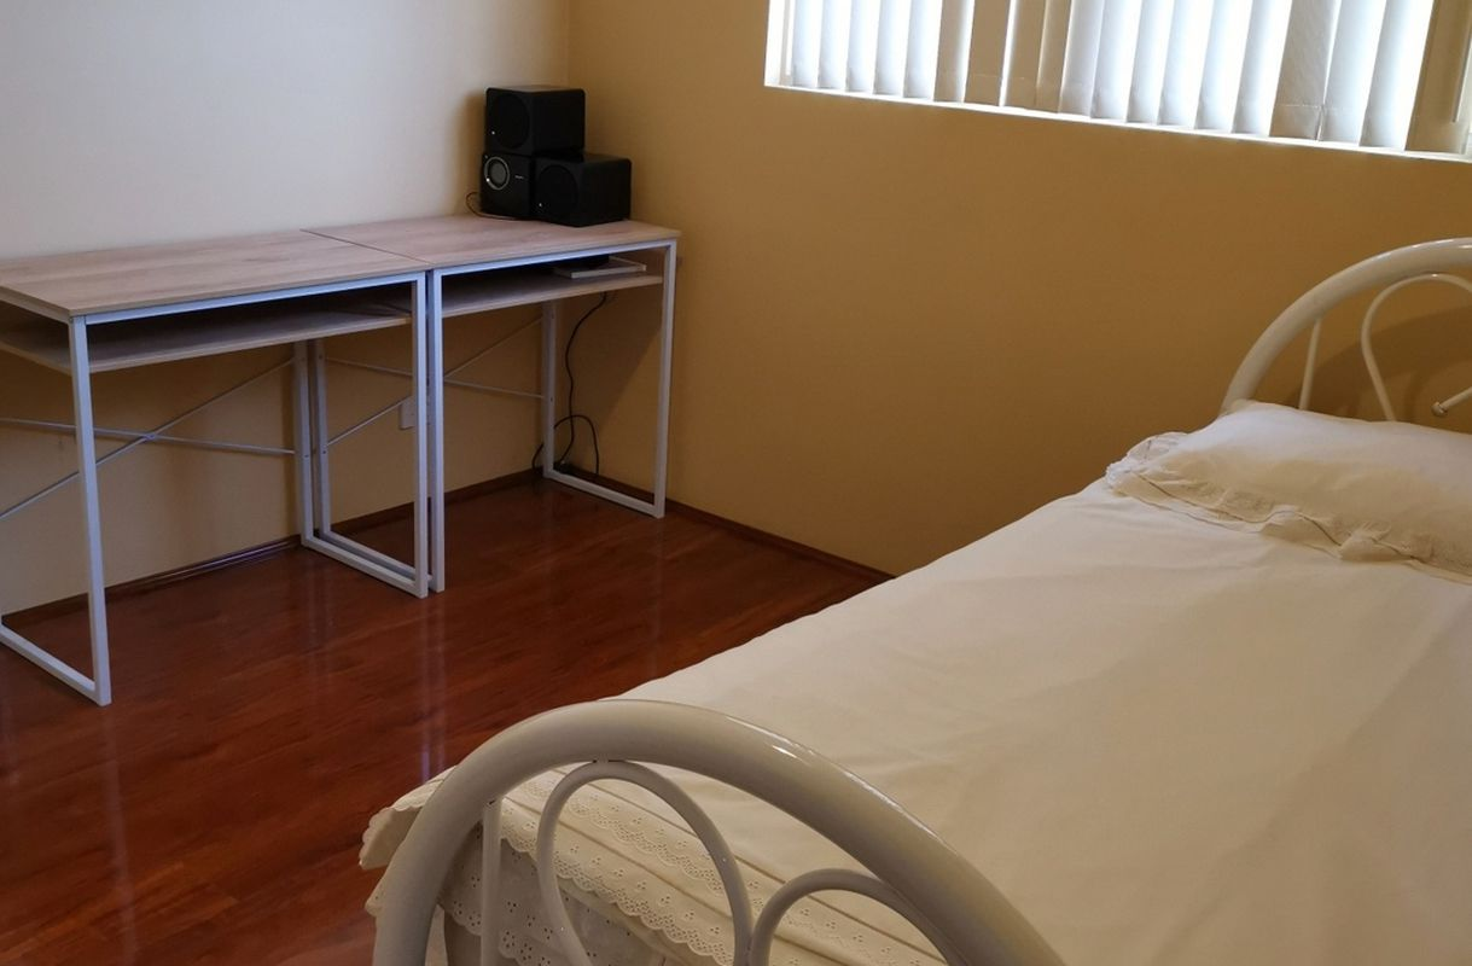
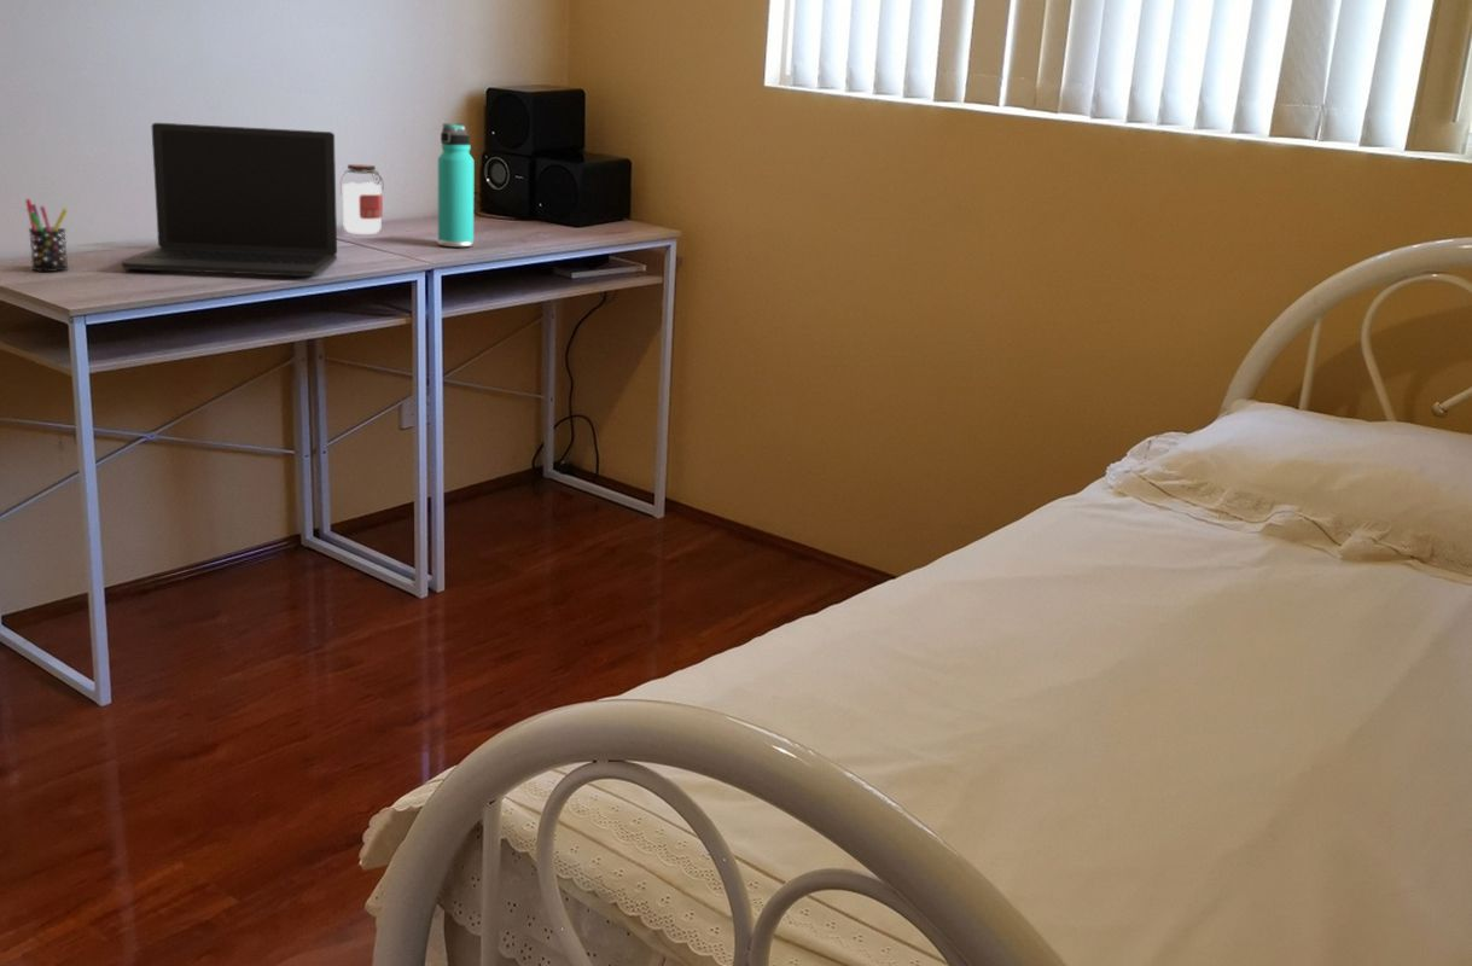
+ pen holder (43, 234)
+ thermos bottle (455, 185)
+ jar (362, 199)
+ laptop (232, 197)
